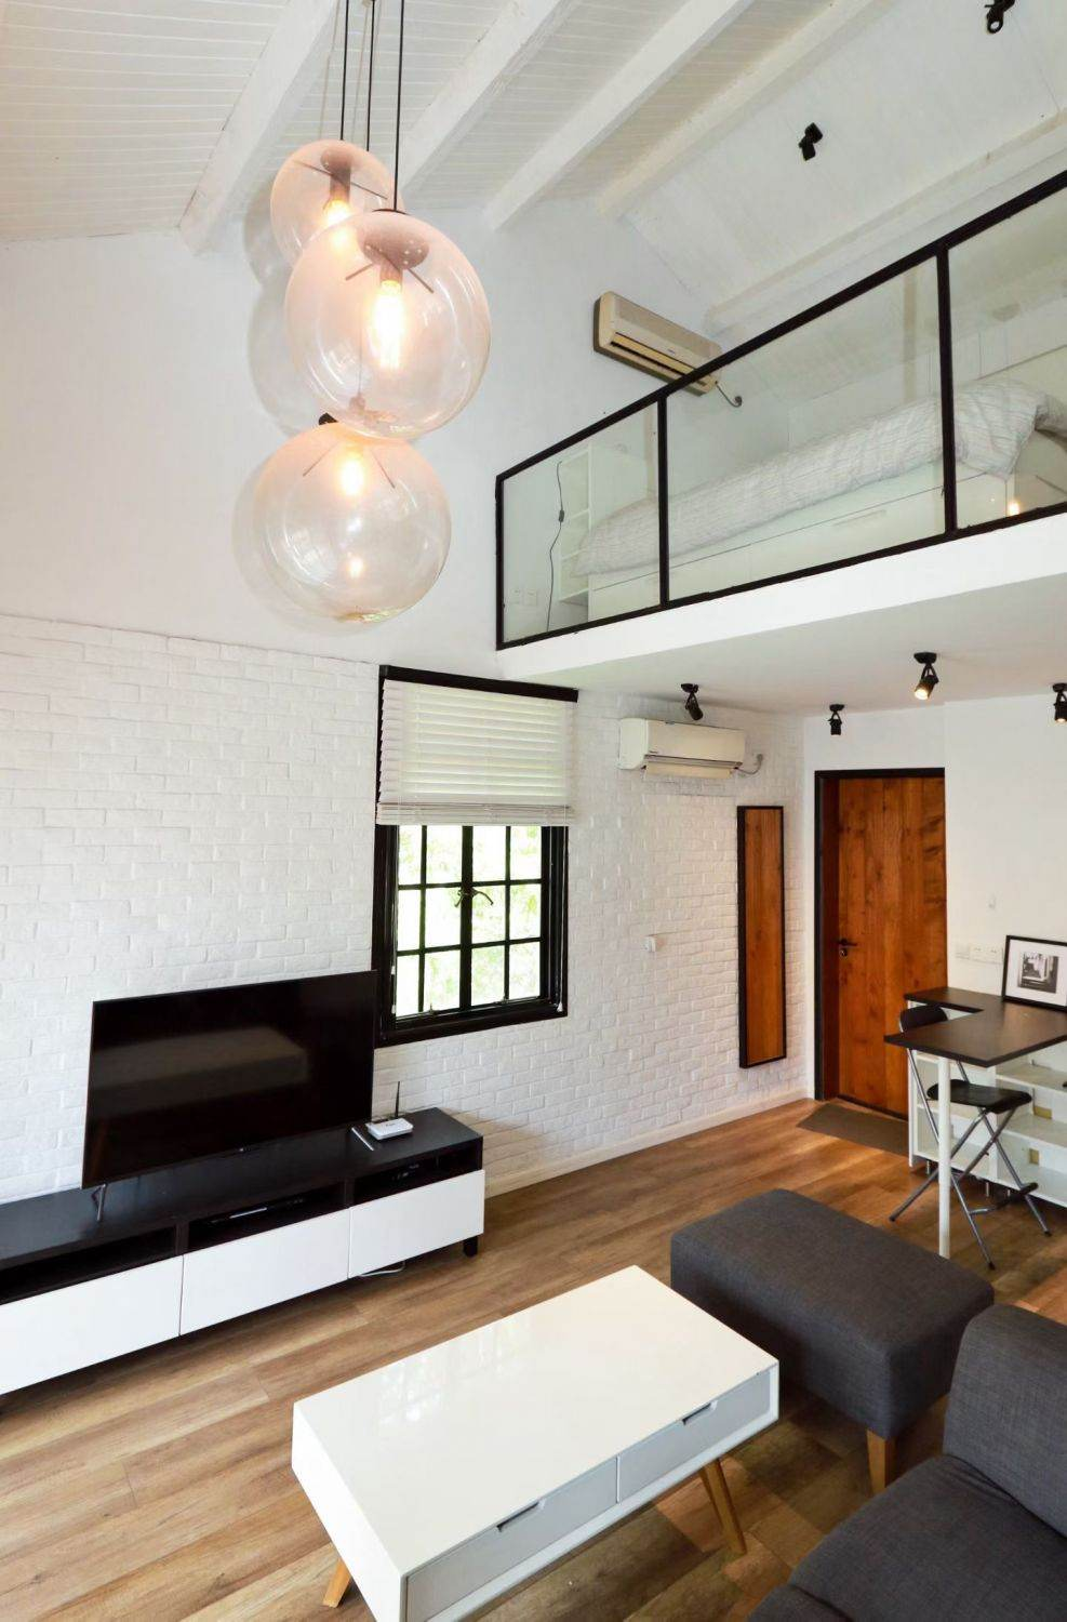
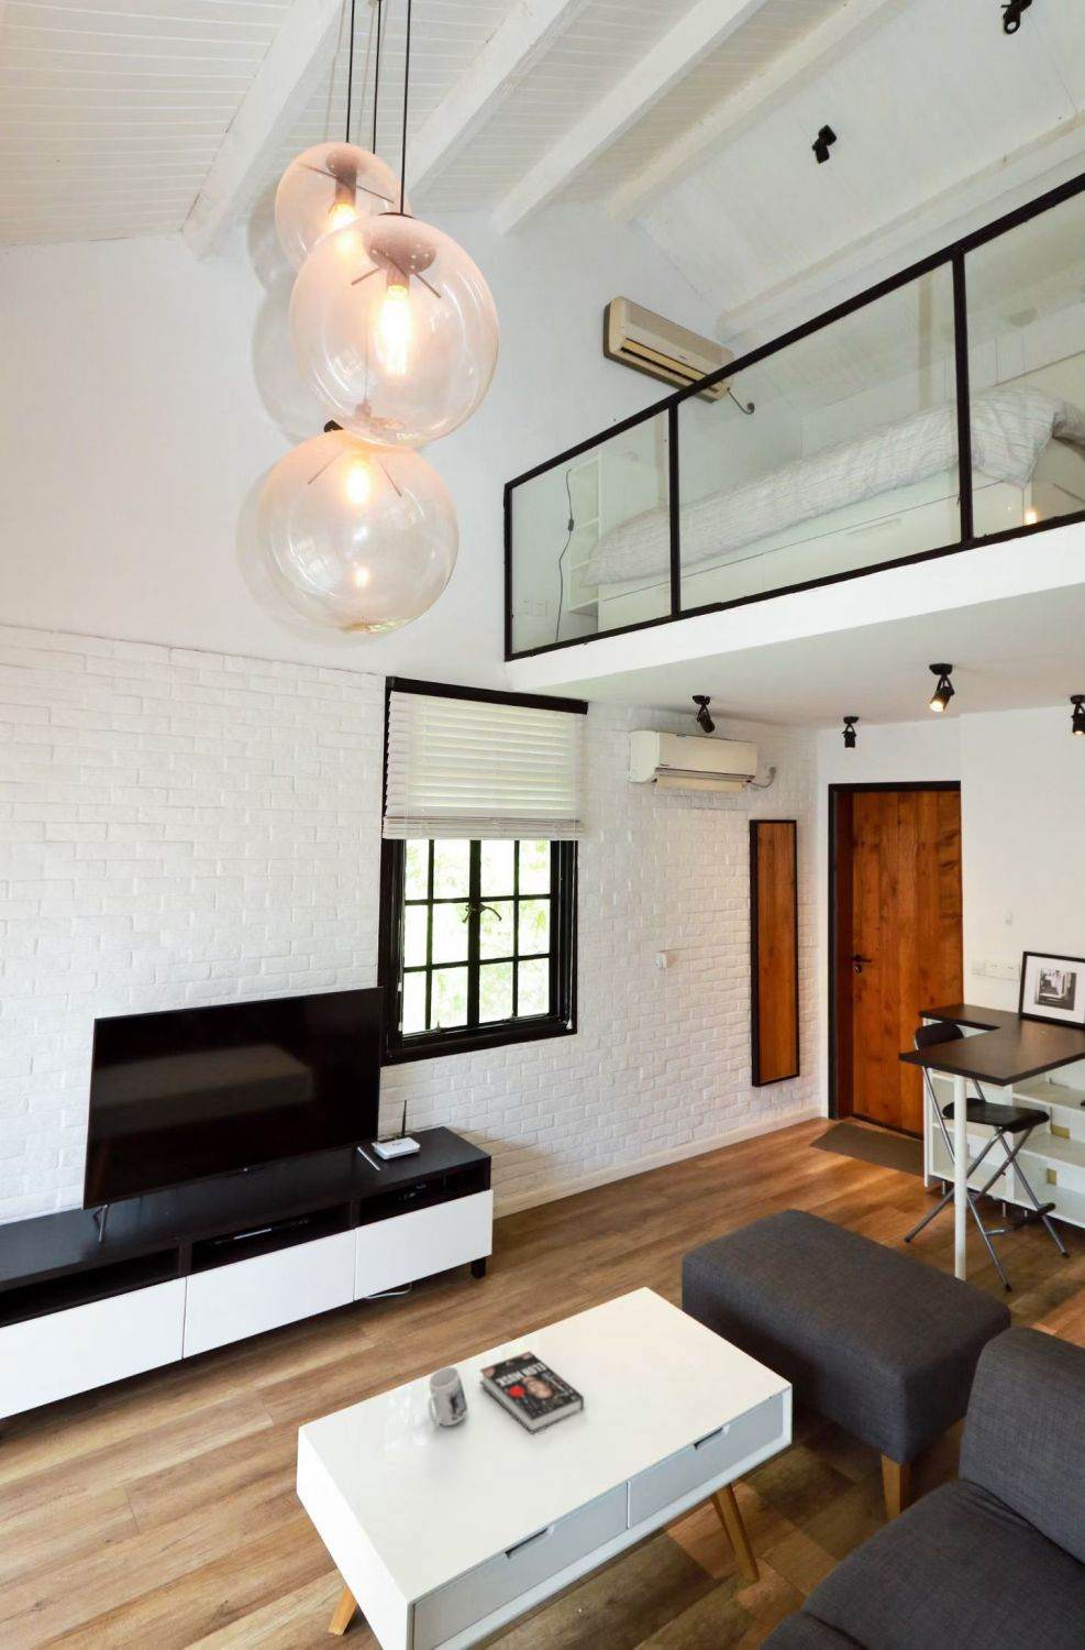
+ mug (447, 1398)
+ book (530, 1390)
